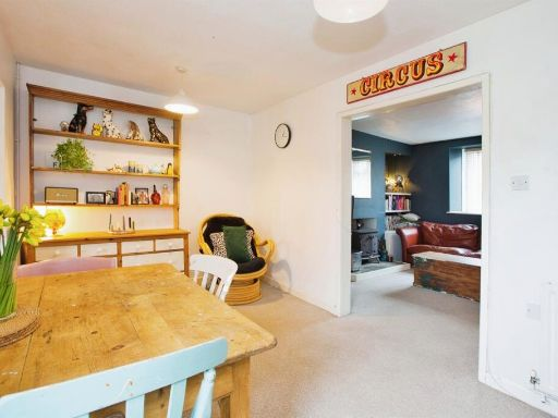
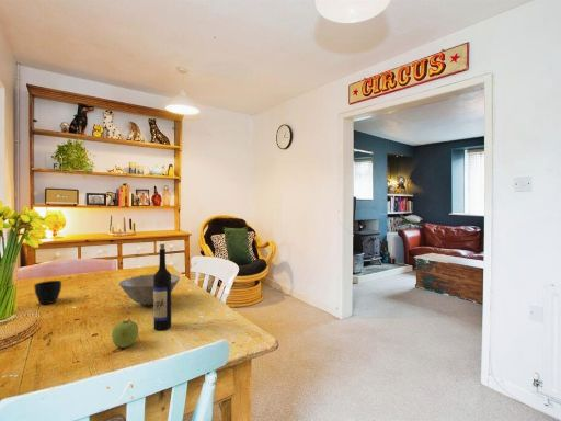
+ bowl (150, 291)
+ fruit (125, 332)
+ wine bottle (162, 285)
+ cup (49, 292)
